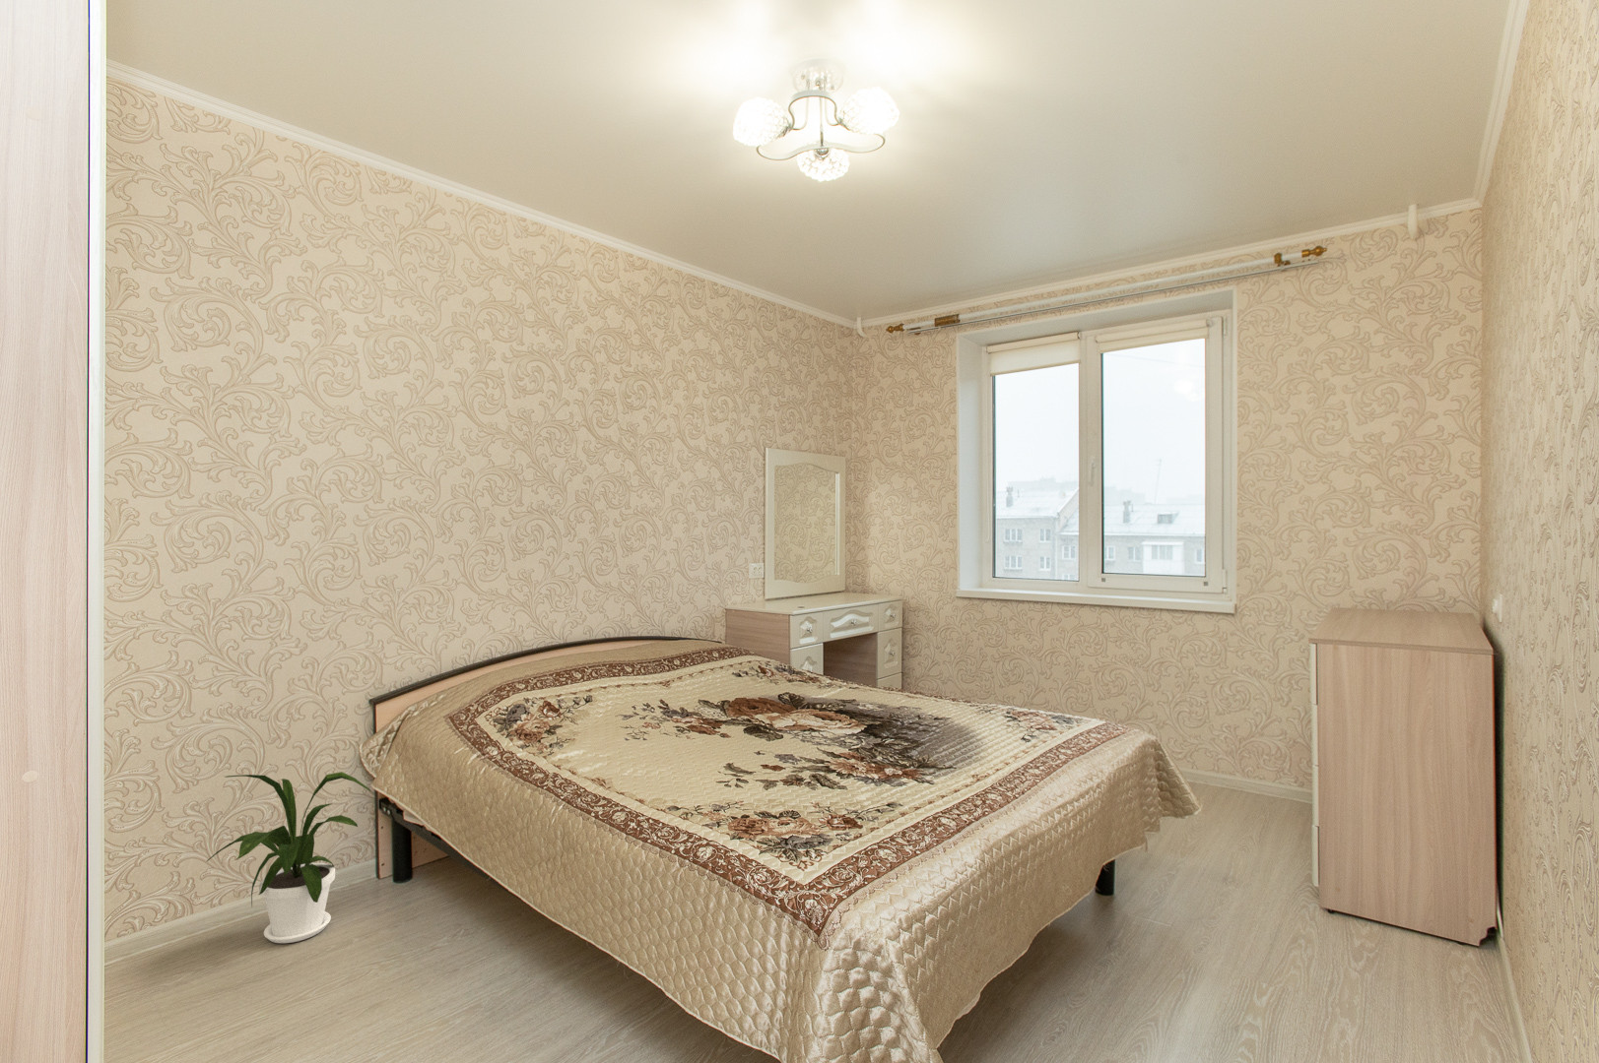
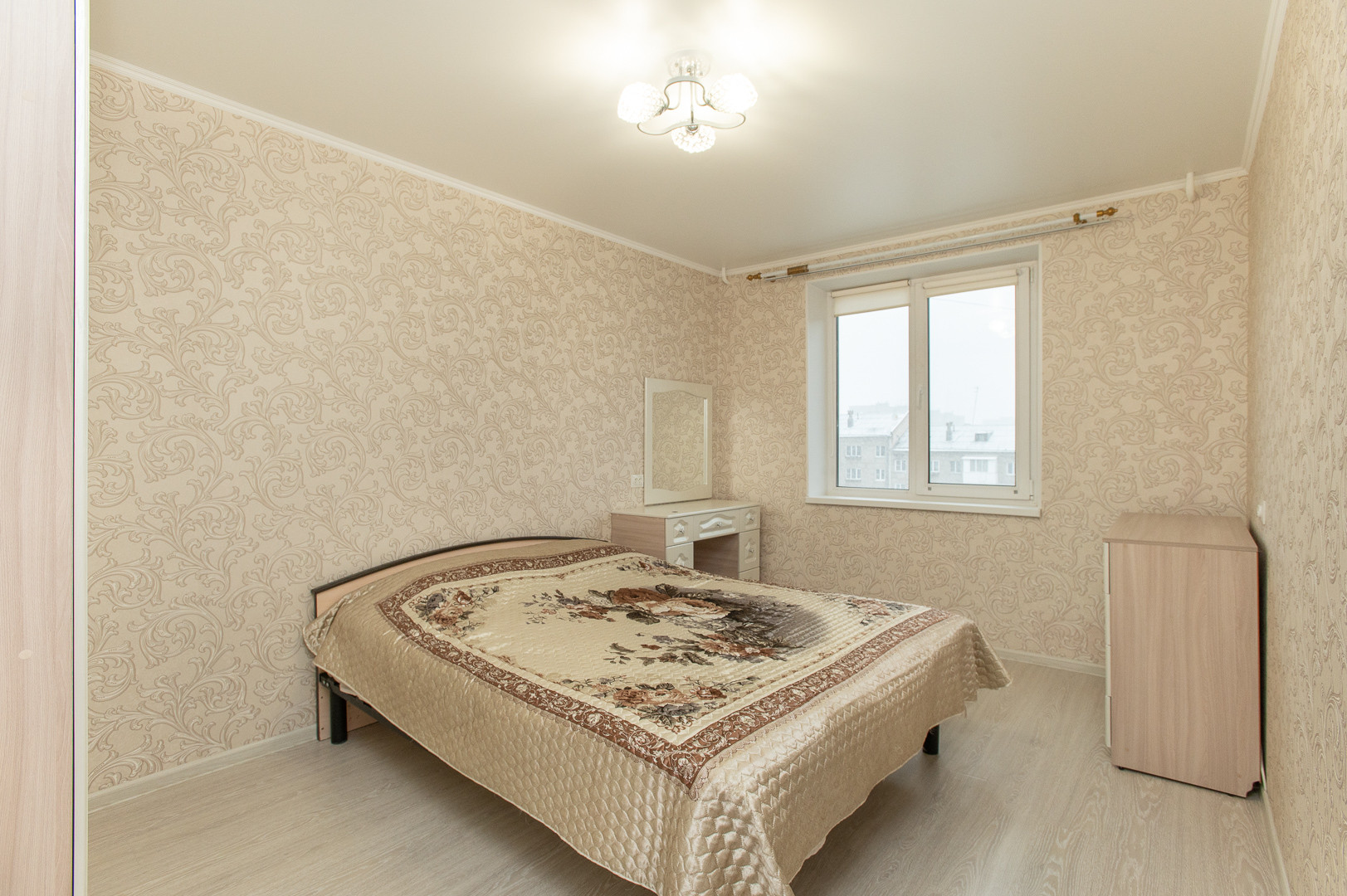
- house plant (293, 848)
